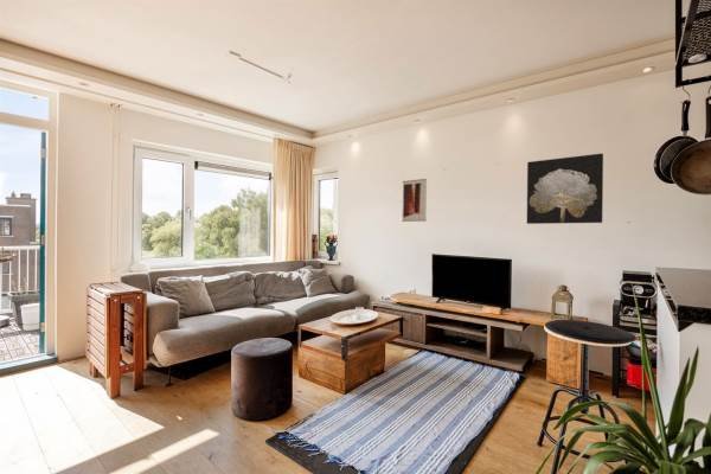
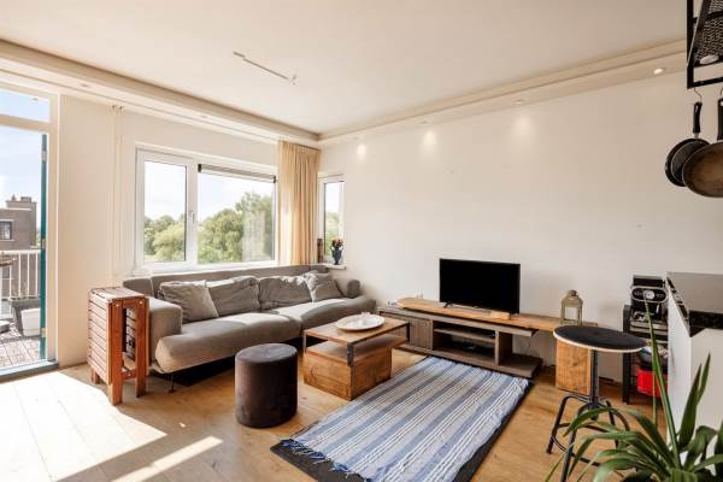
- wall art (563, 191)
- wall art (414, 200)
